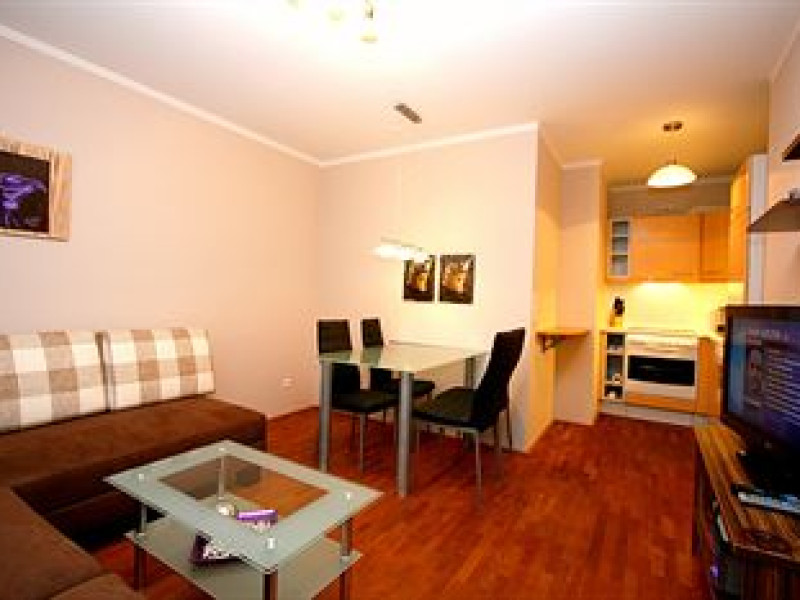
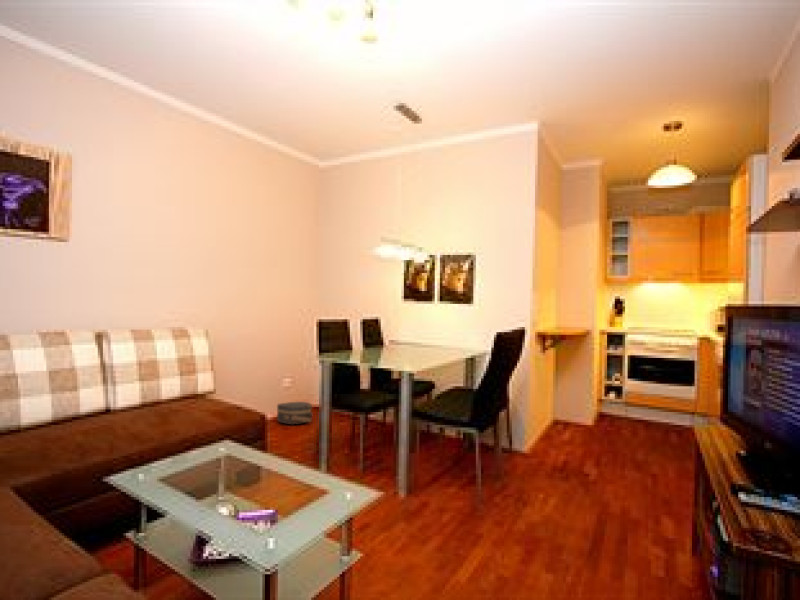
+ hat box (297, 412)
